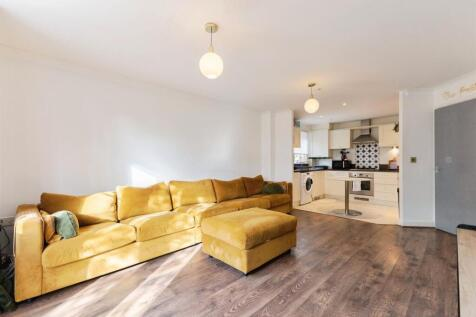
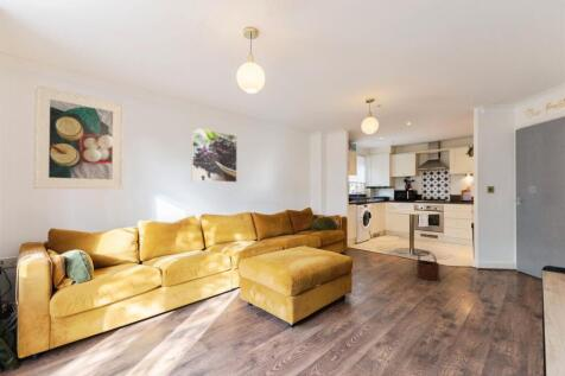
+ wooden bucket (427, 263)
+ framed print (215, 157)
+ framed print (83, 141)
